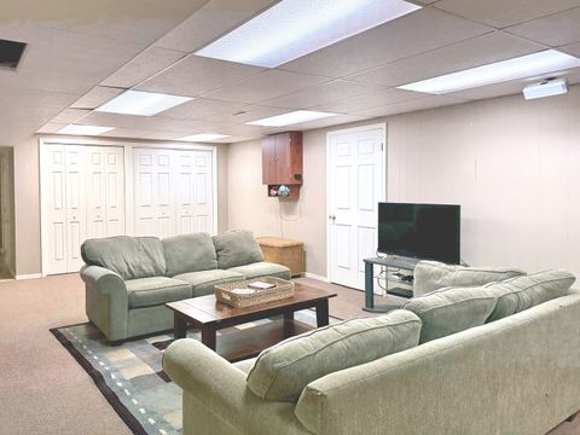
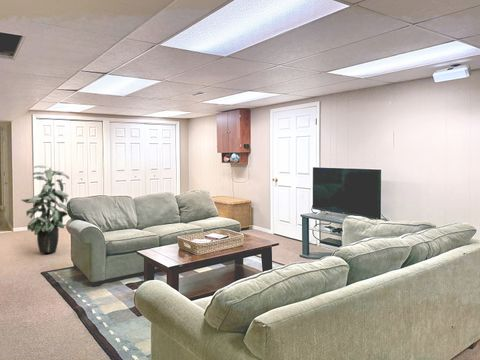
+ indoor plant (45, 209)
